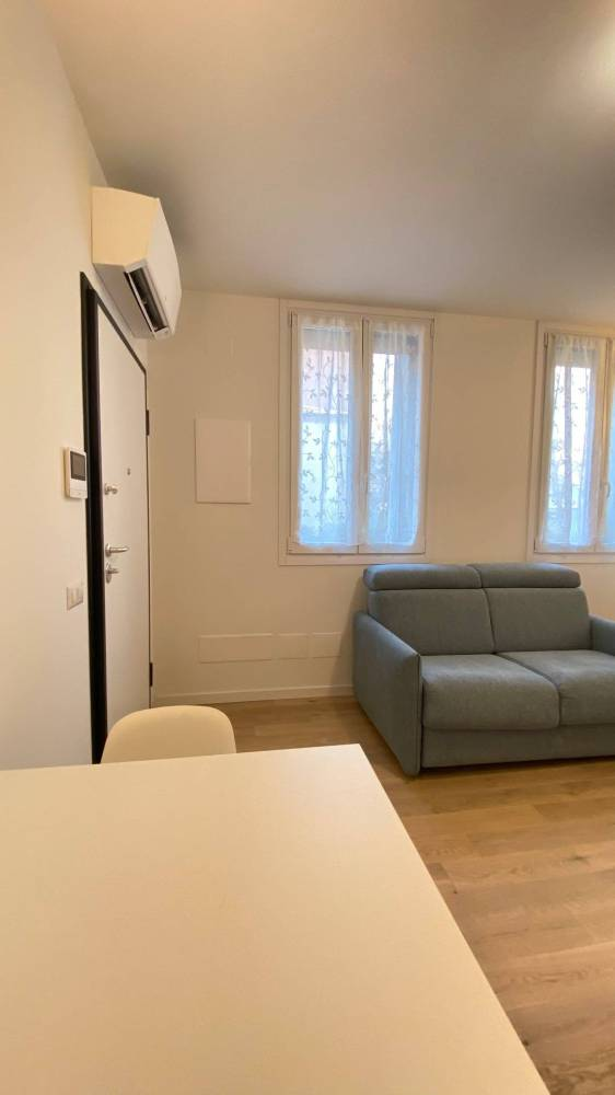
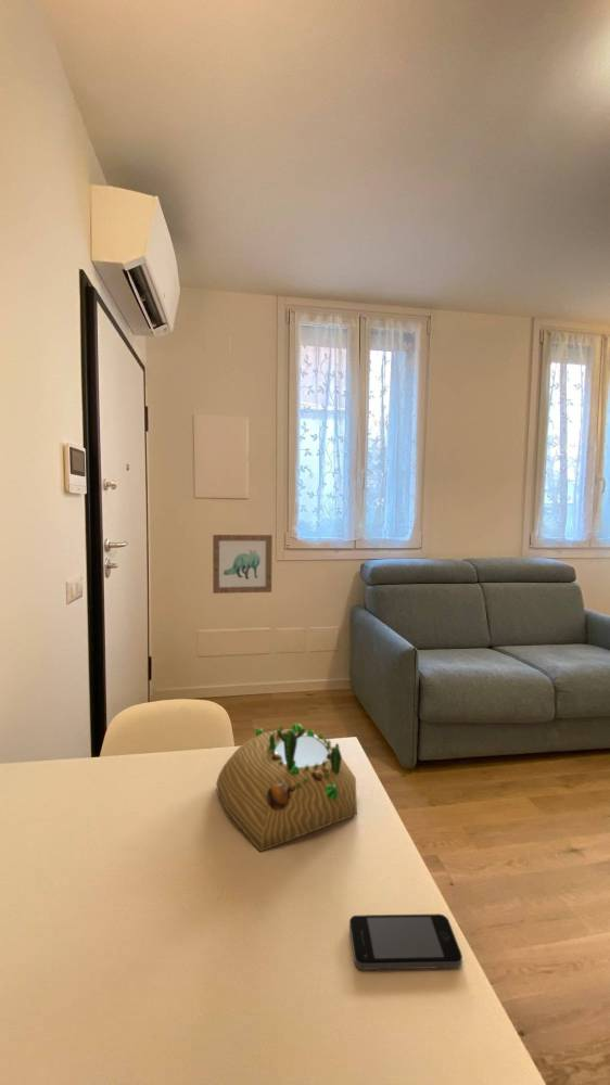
+ smartphone (403, 940)
+ succulent planter (284, 754)
+ wall art (242, 563)
